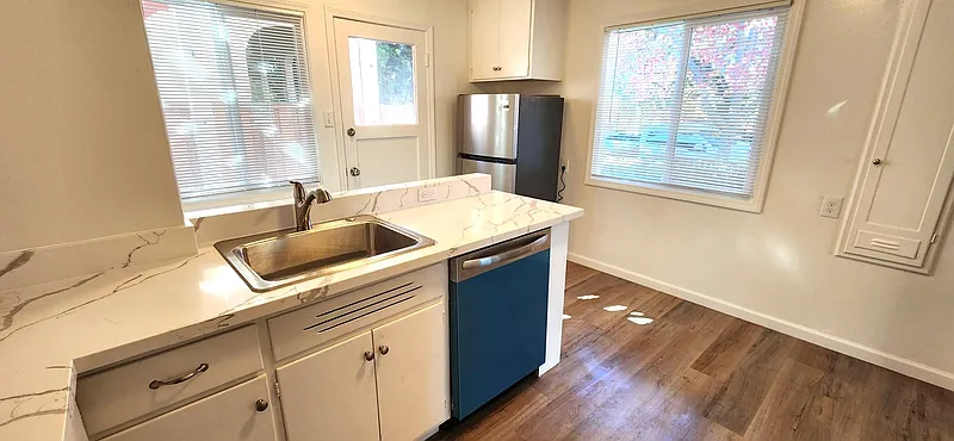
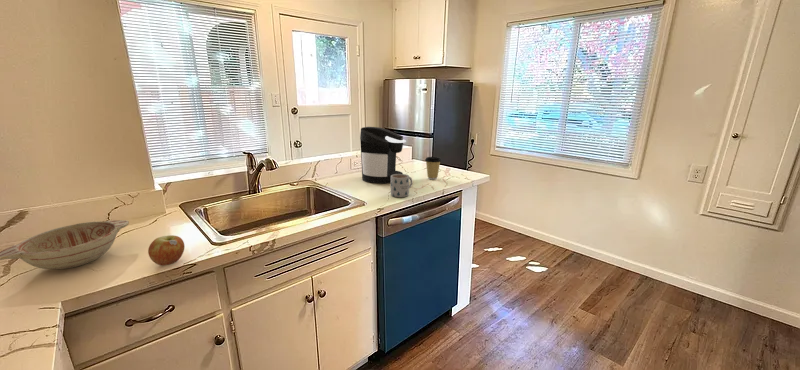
+ coffee maker (383, 153)
+ apple (167, 250)
+ mug (402, 184)
+ coffee cup (432, 167)
+ decorative bowl (71, 248)
